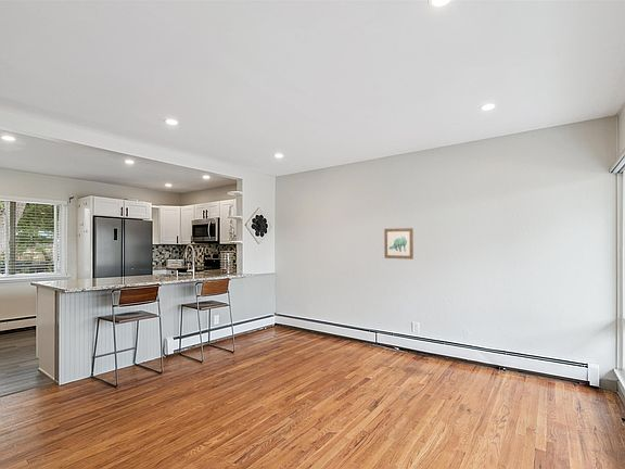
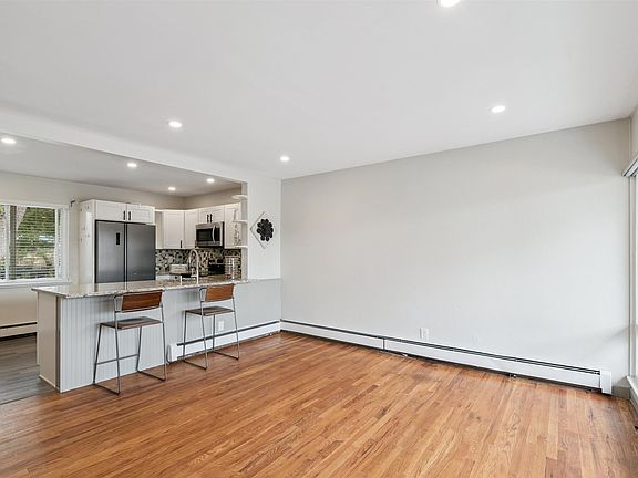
- wall art (398, 243)
